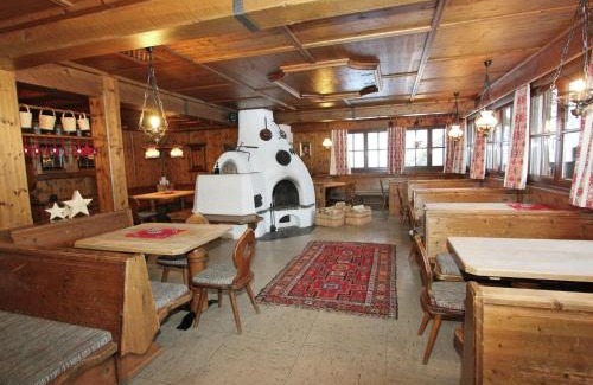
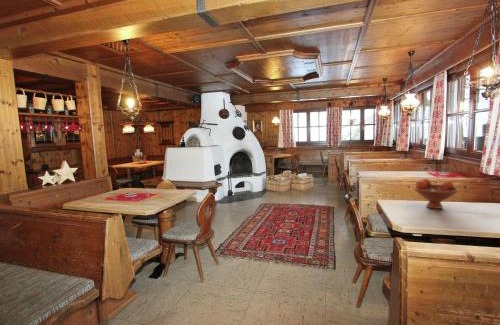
+ fruit bowl (434, 193)
